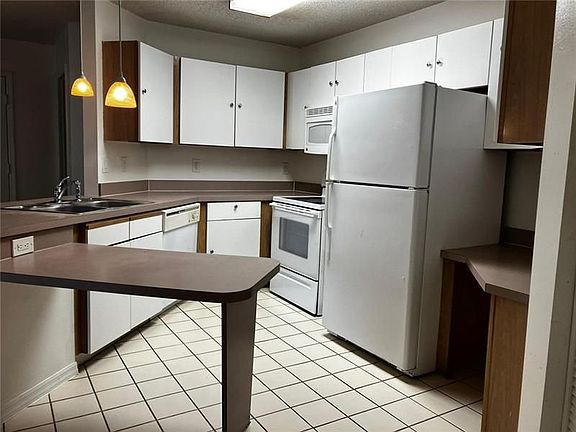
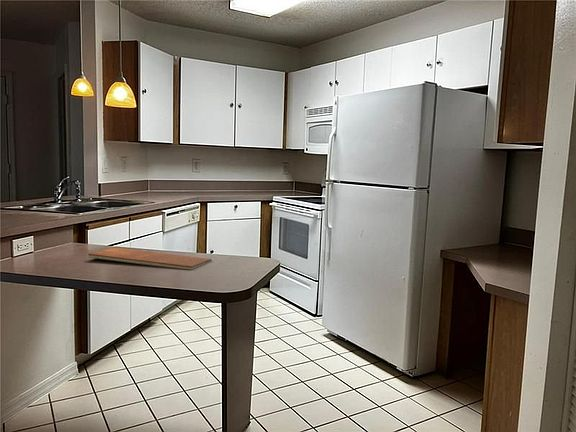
+ chopping board (149, 258)
